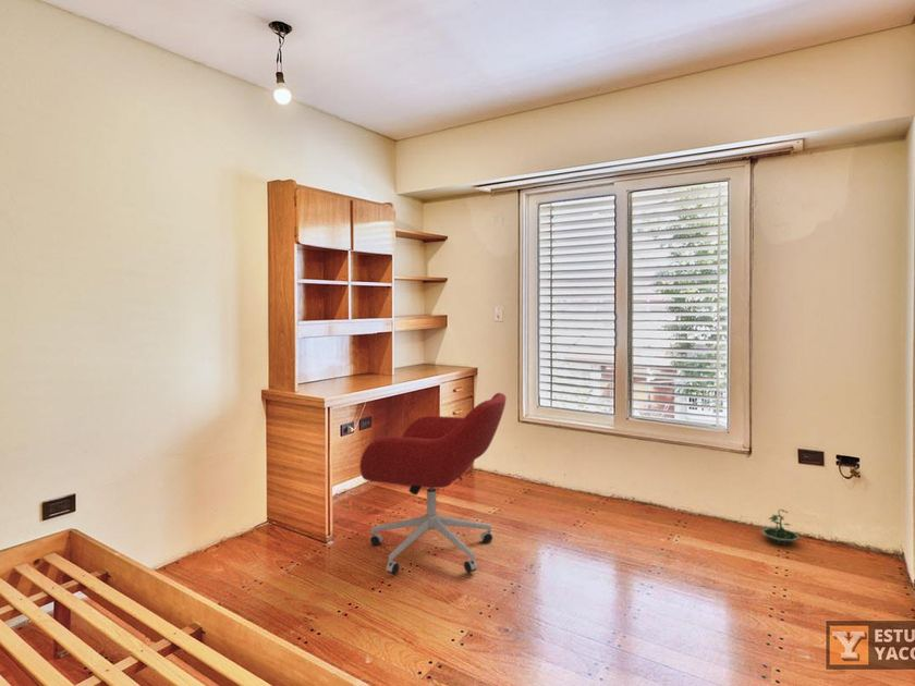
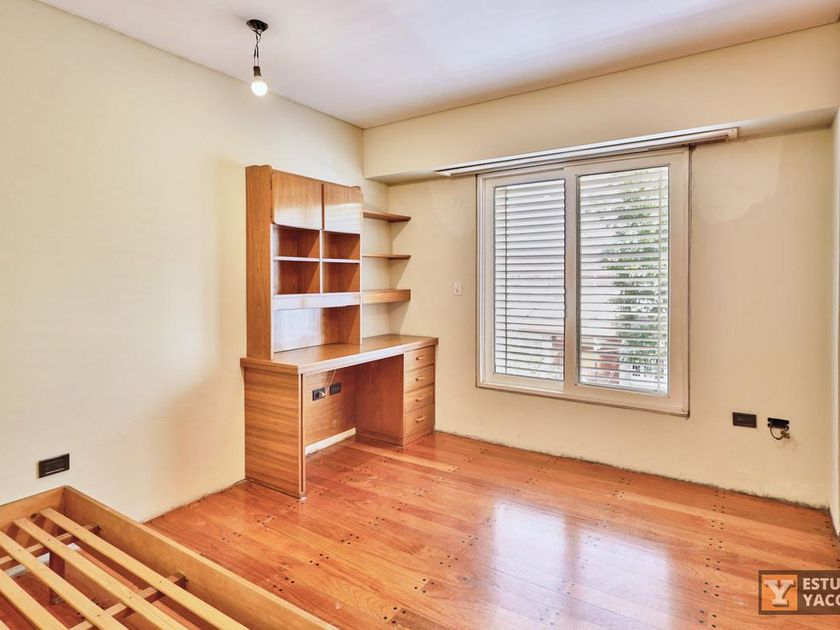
- terrarium (780, 515)
- office chair (431, 473)
